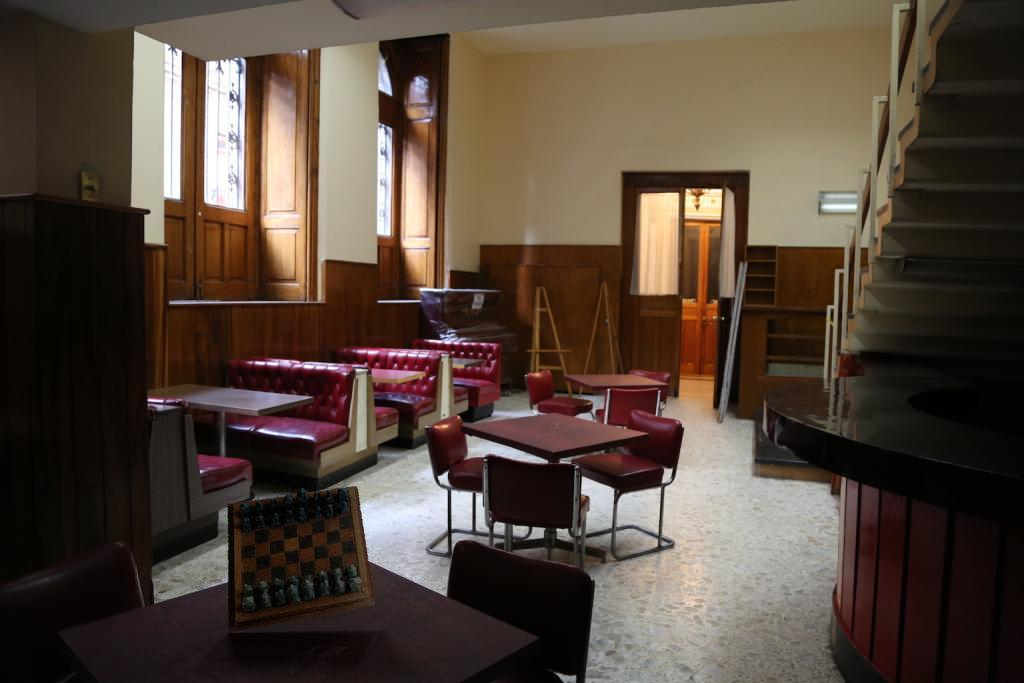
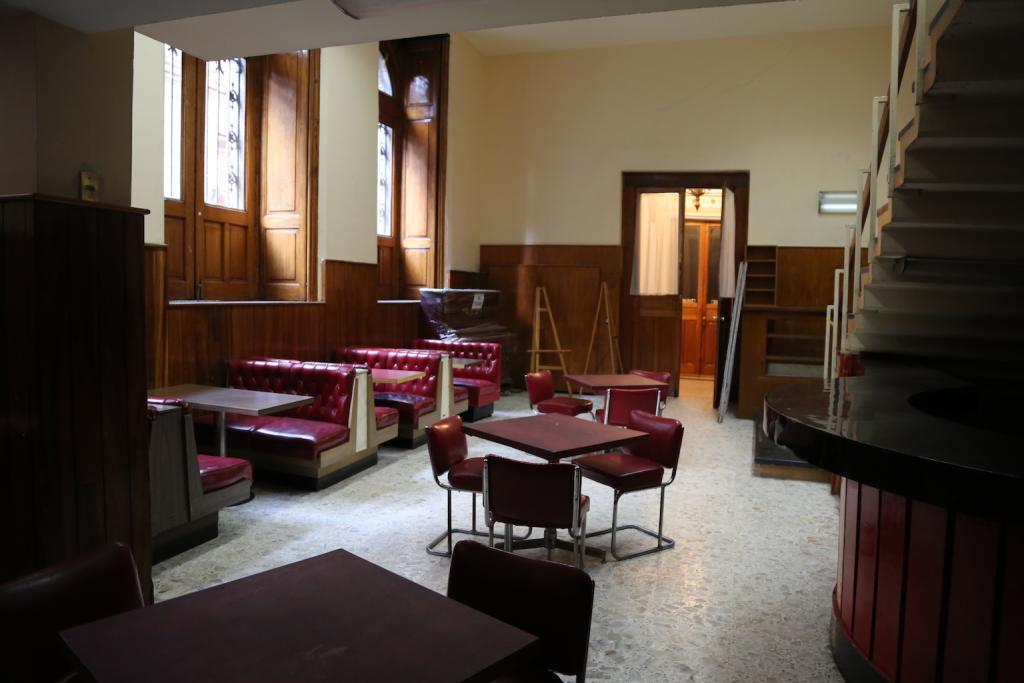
- chess set (298, 547)
